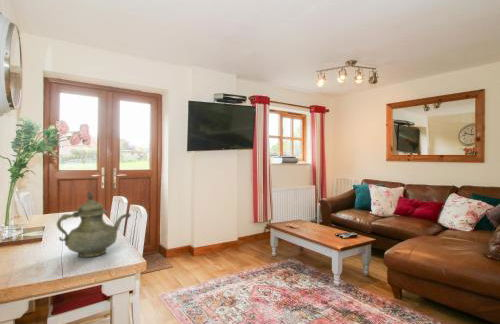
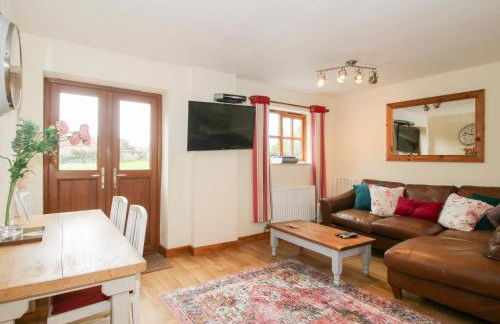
- teapot (96, 221)
